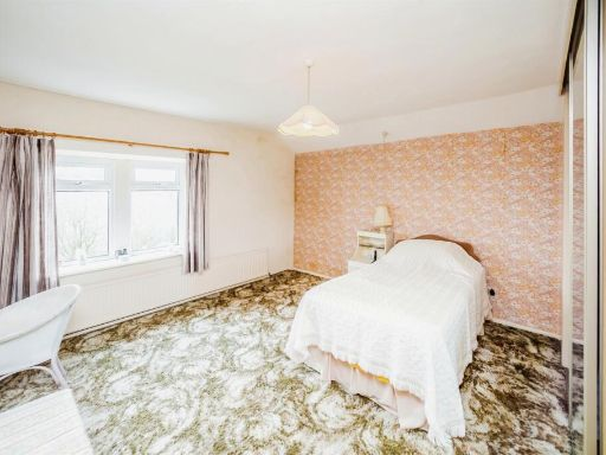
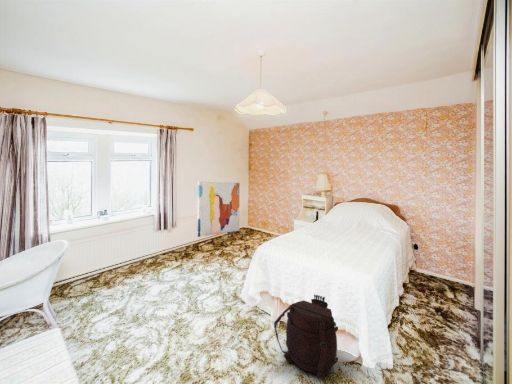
+ backpack (310, 332)
+ wall art (220, 207)
